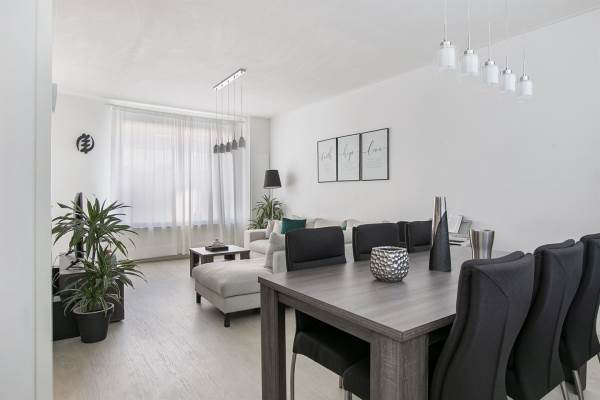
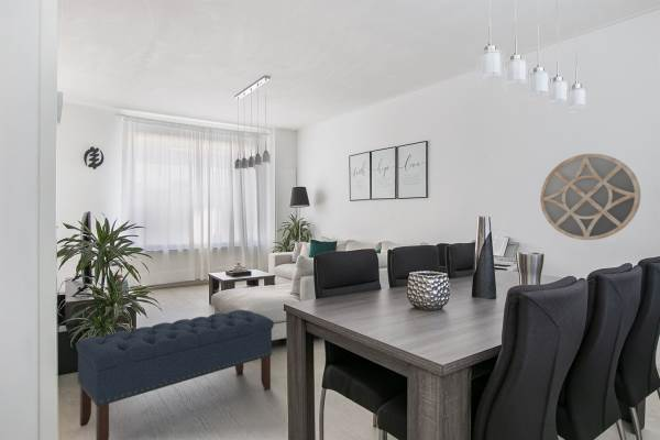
+ bench (184, 364)
+ home mirror (586, 197)
